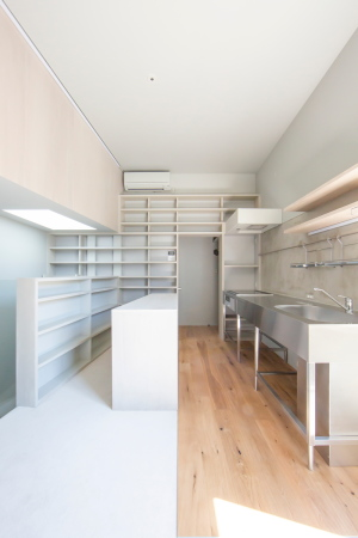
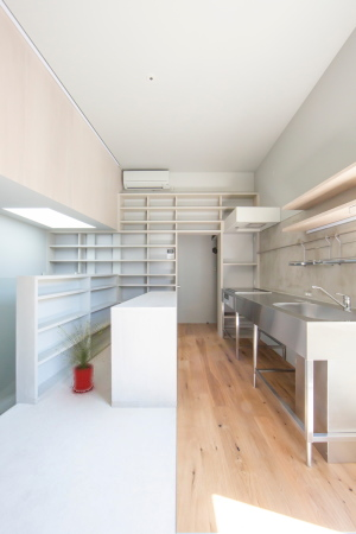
+ house plant (82, 352)
